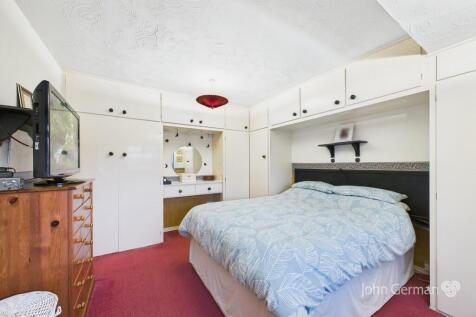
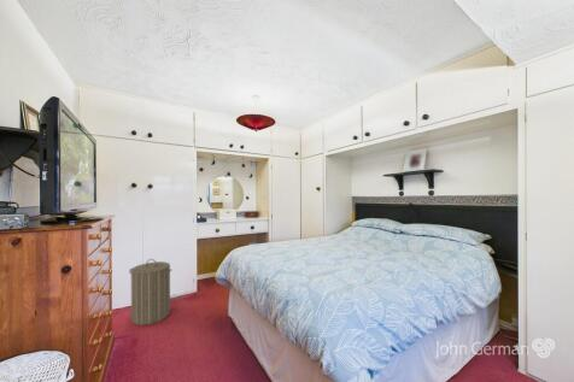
+ laundry hamper (151, 287)
